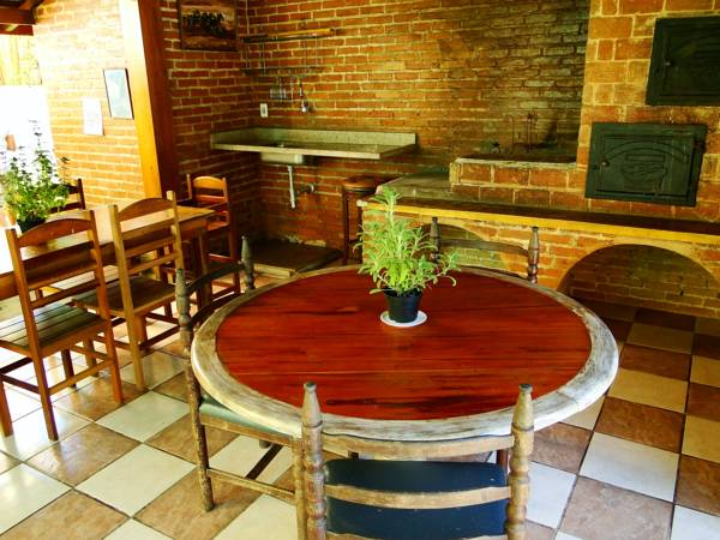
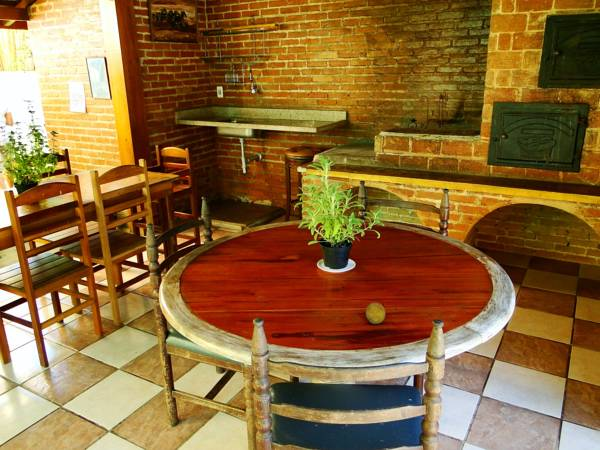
+ fruit (375, 313)
